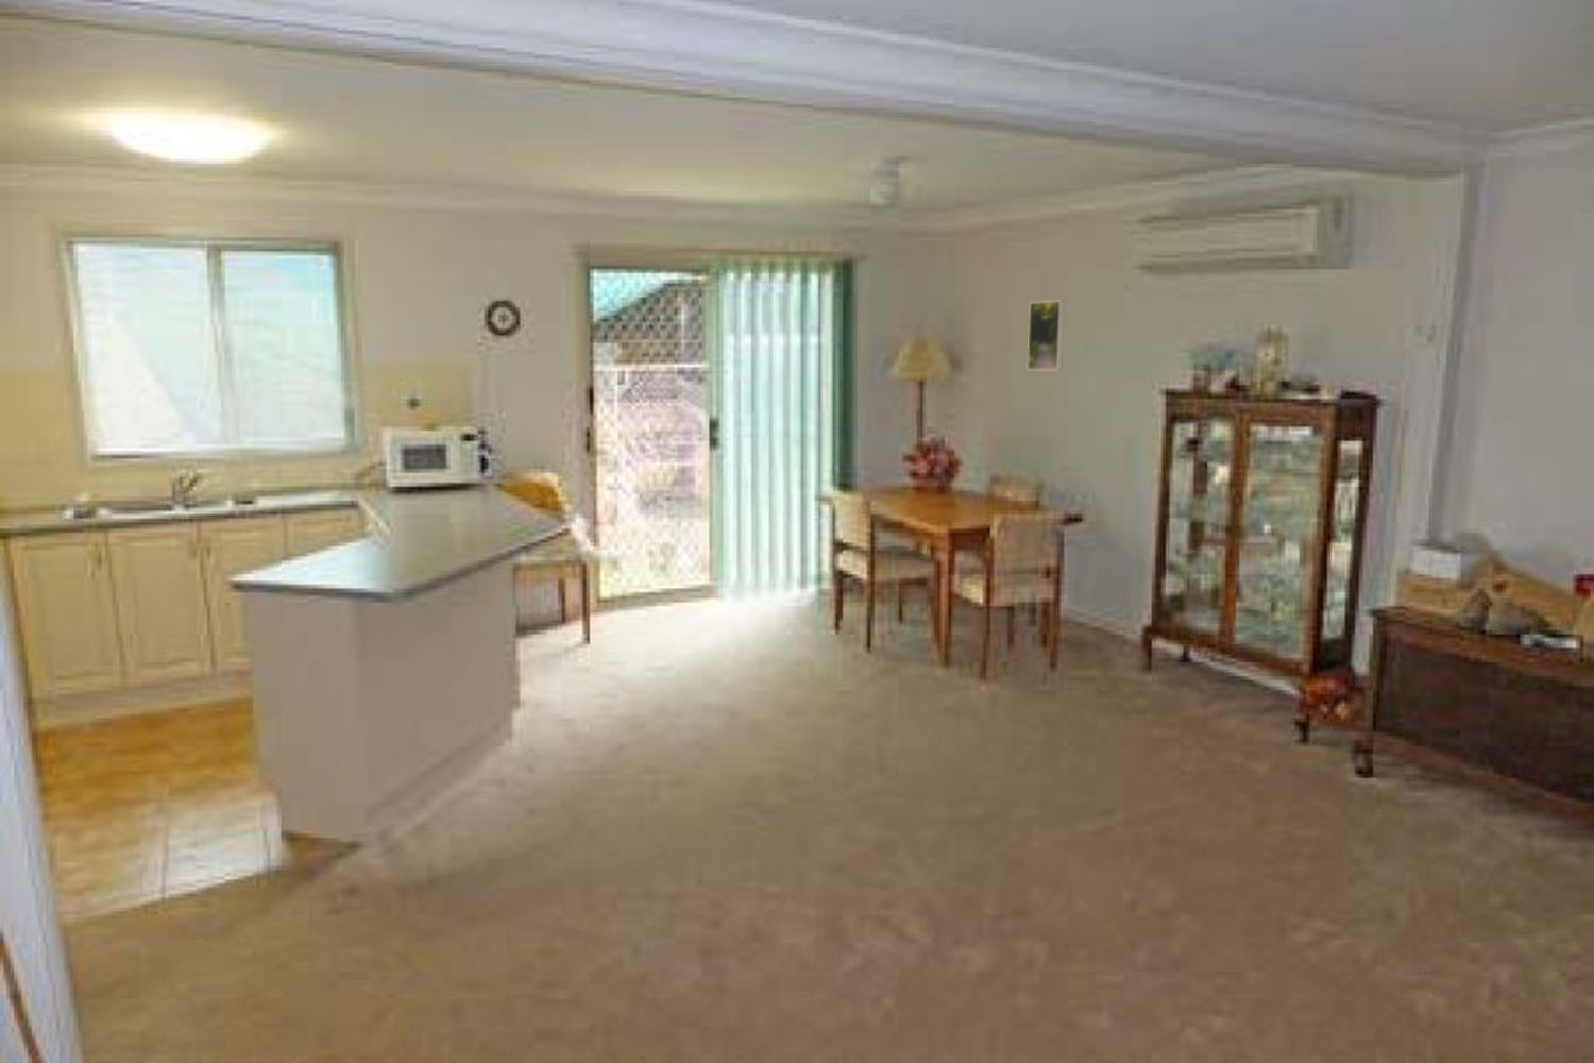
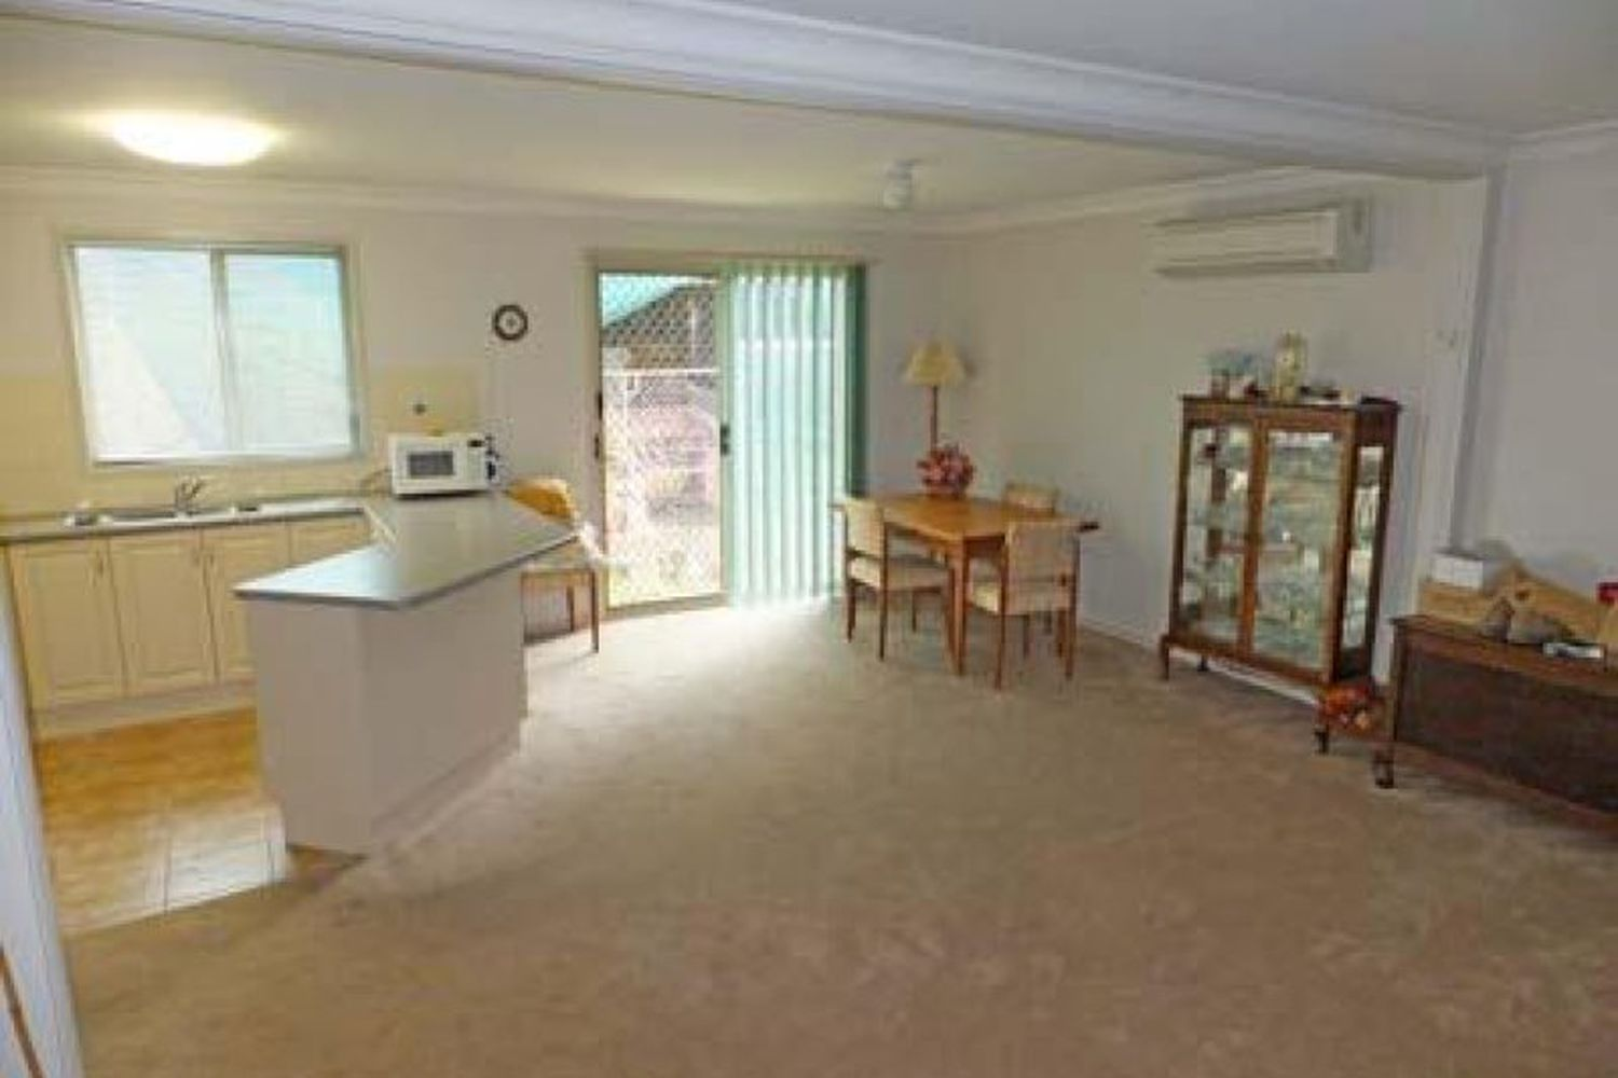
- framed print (1045, 336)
